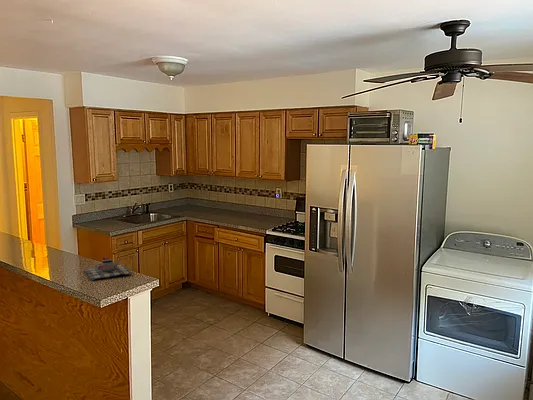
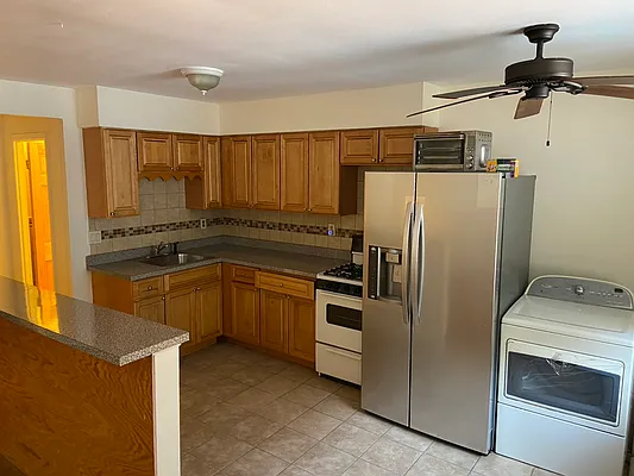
- teapot (107, 265)
